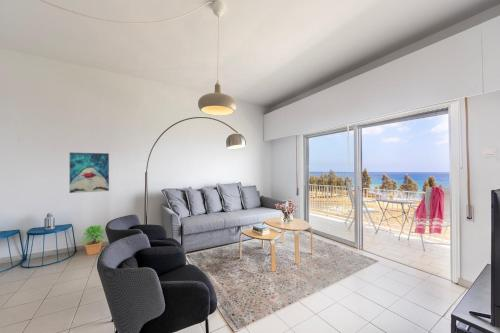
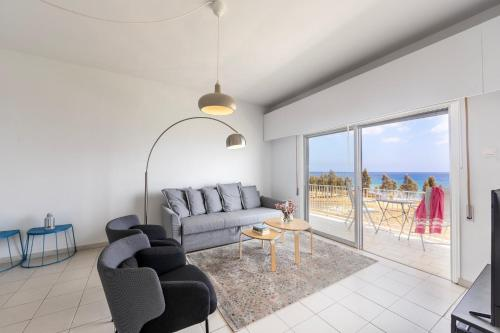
- wall art (90, 172)
- potted plant (93, 238)
